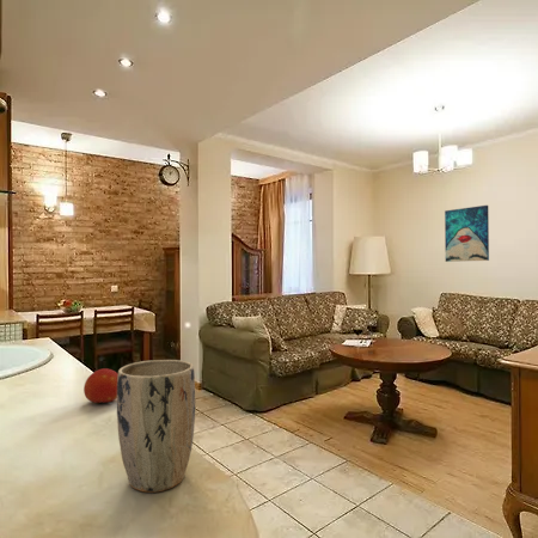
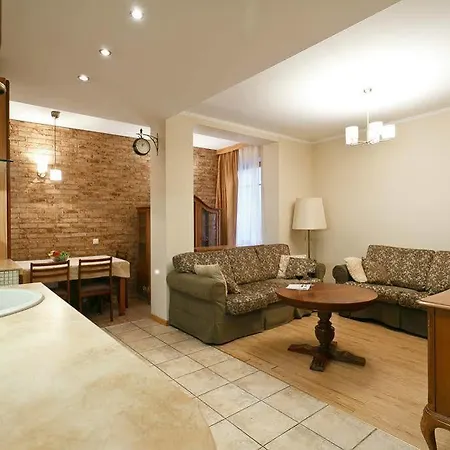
- fruit (103, 385)
- plant pot (157, 422)
- wall art (465, 234)
